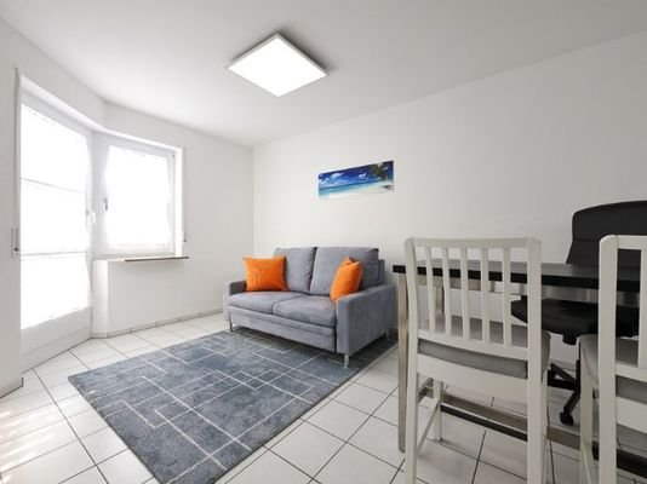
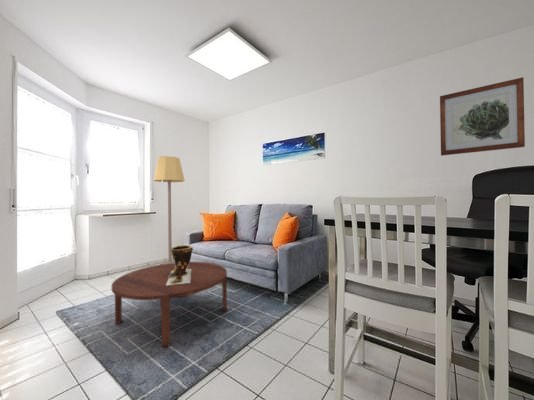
+ clay pot (180, 262)
+ wall art (478, 119)
+ lamp (169, 211)
+ coffee table (174, 295)
